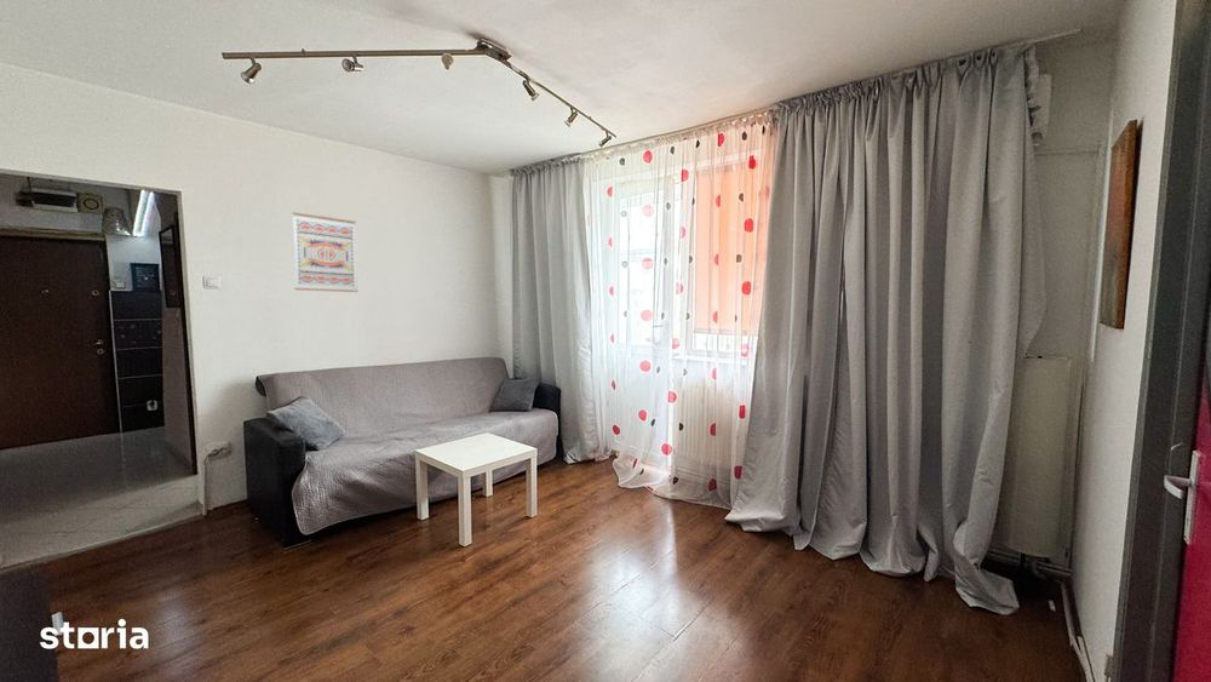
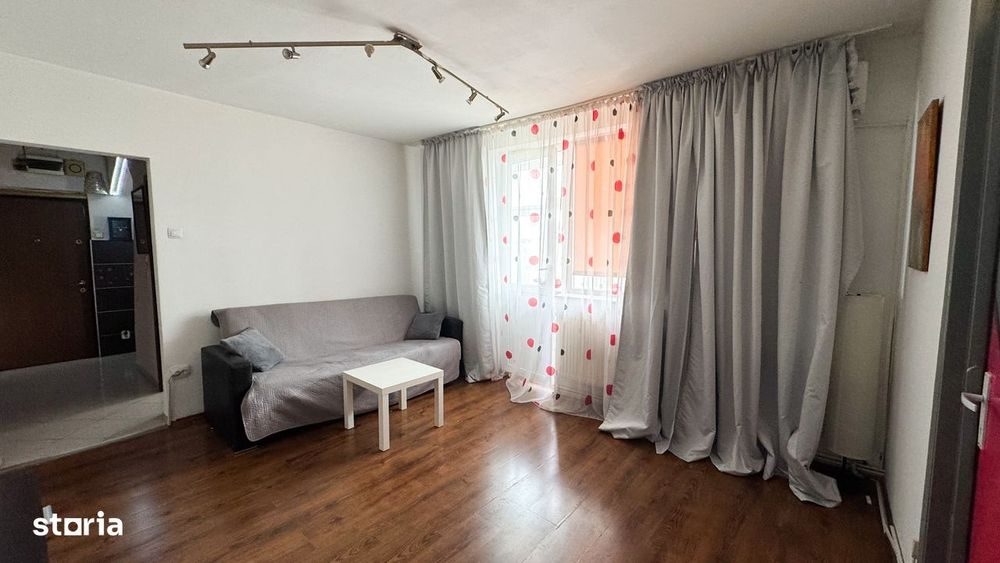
- wall art (326, 253)
